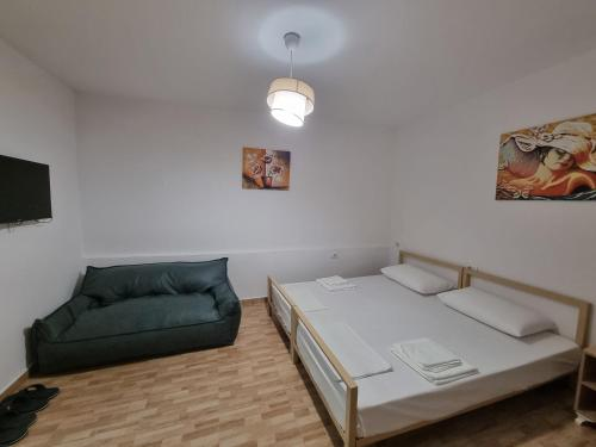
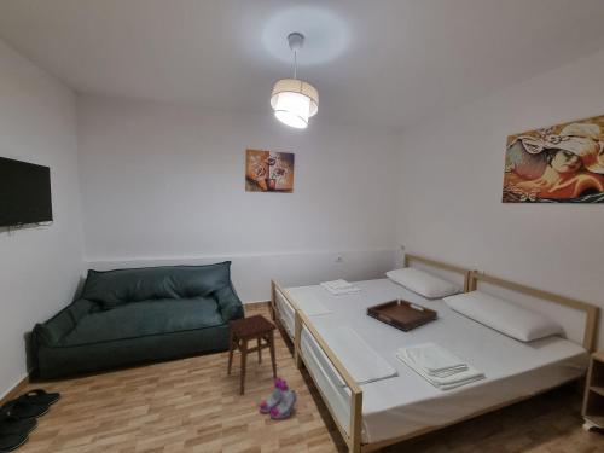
+ boots (278, 394)
+ serving tray (401, 313)
+ stool (251, 350)
